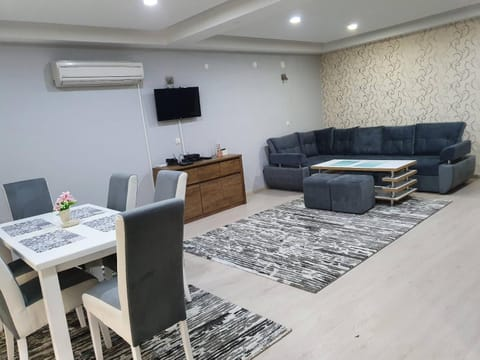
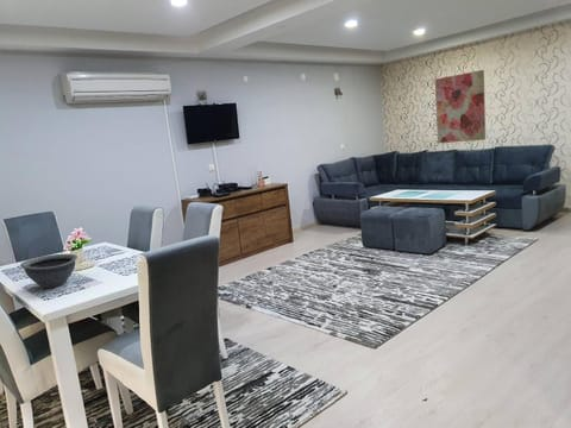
+ wall art (459, 108)
+ bowl (52, 271)
